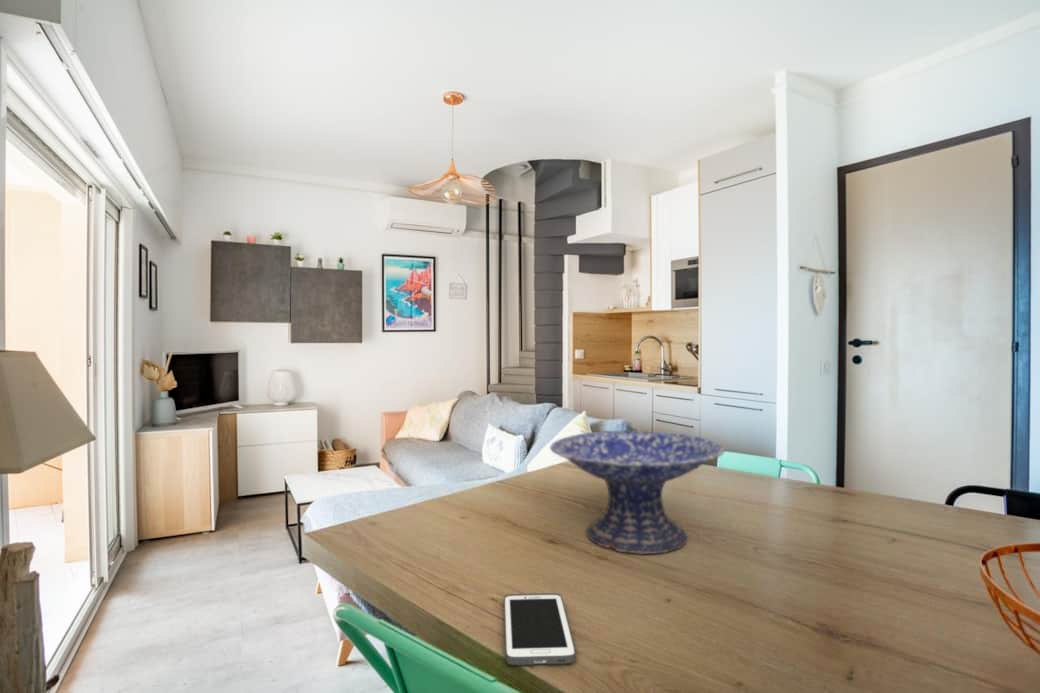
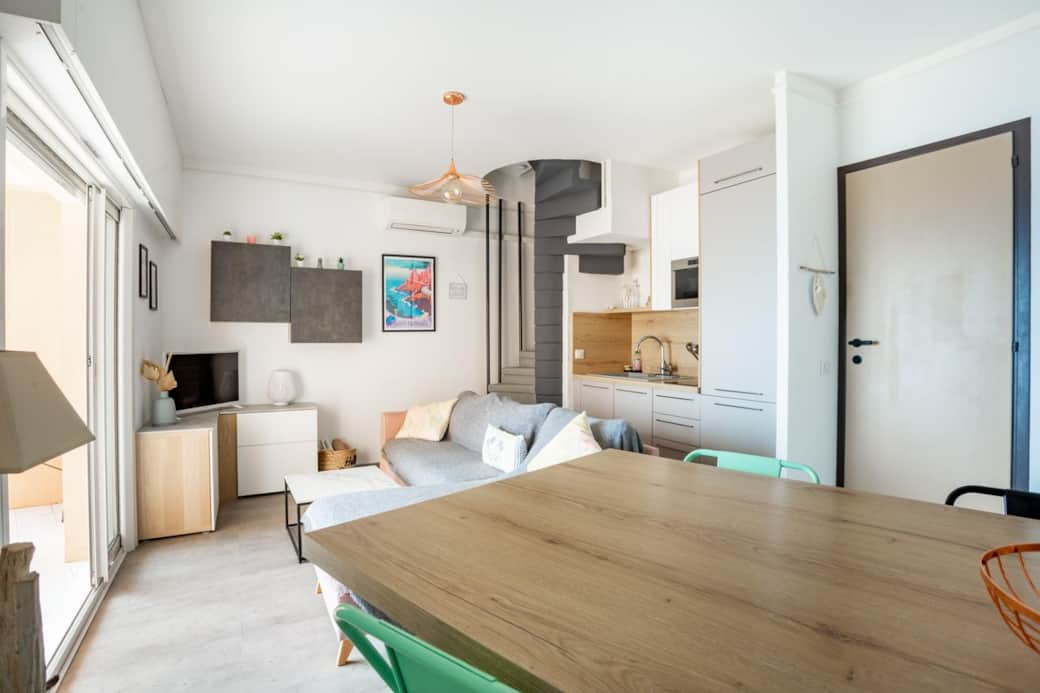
- cell phone (536, 625)
- decorative bowl (634, 489)
